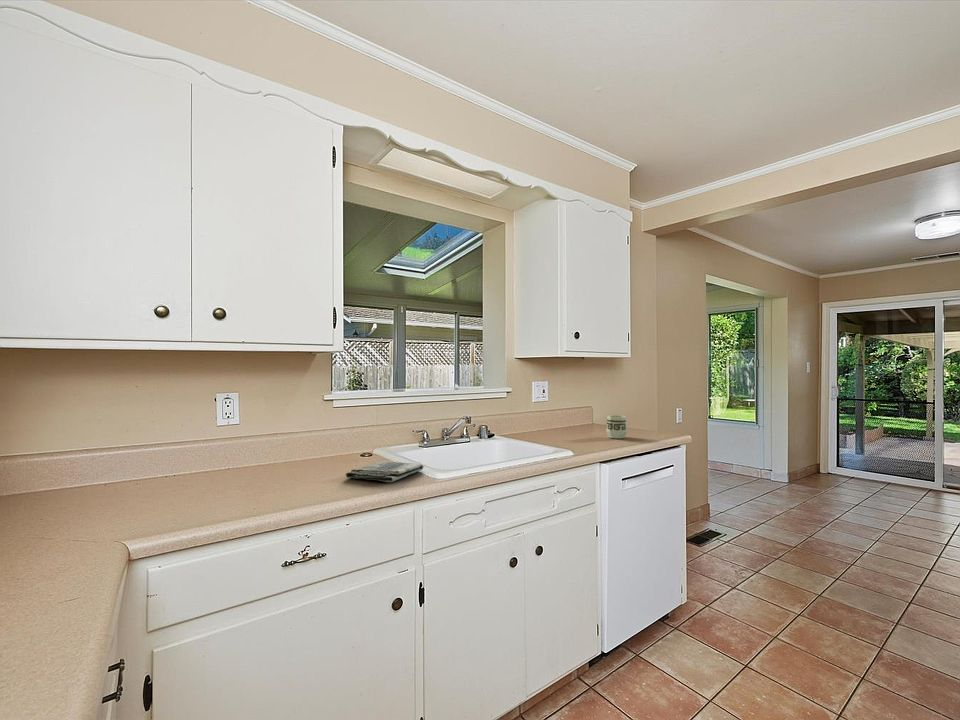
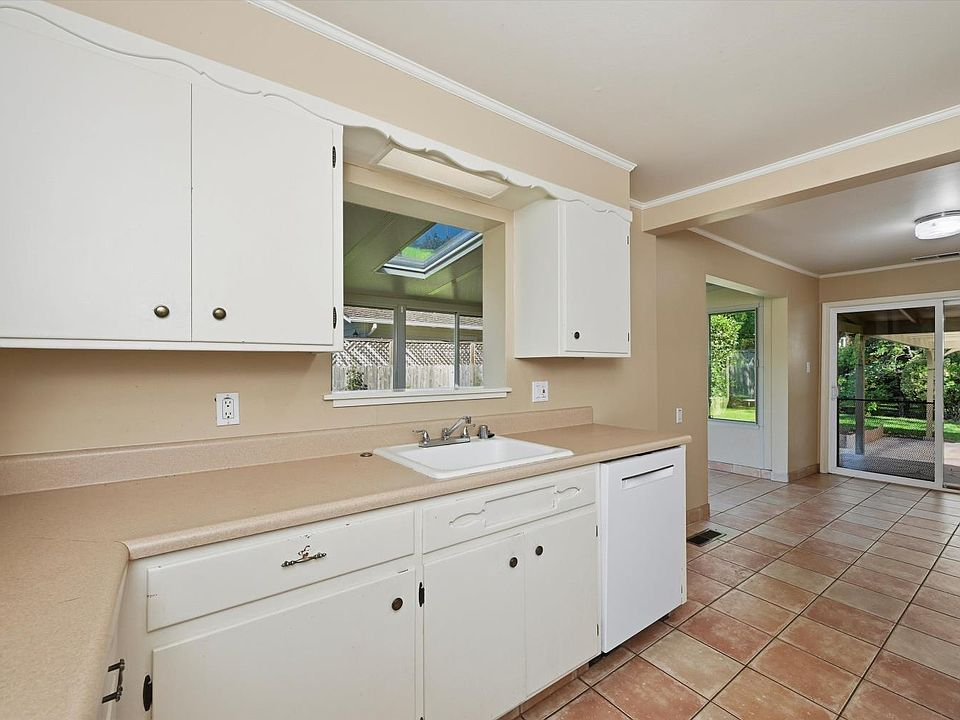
- dish towel (385, 469)
- cup (616, 426)
